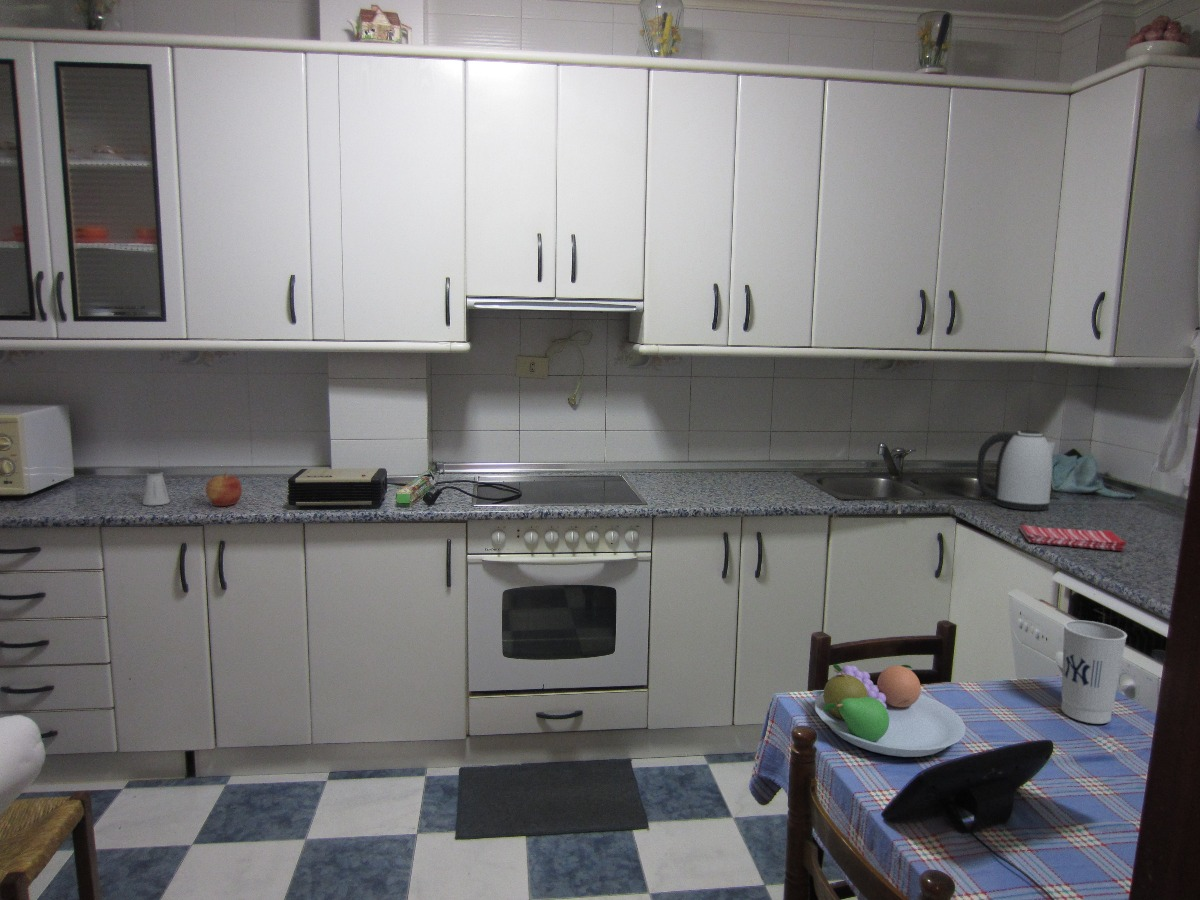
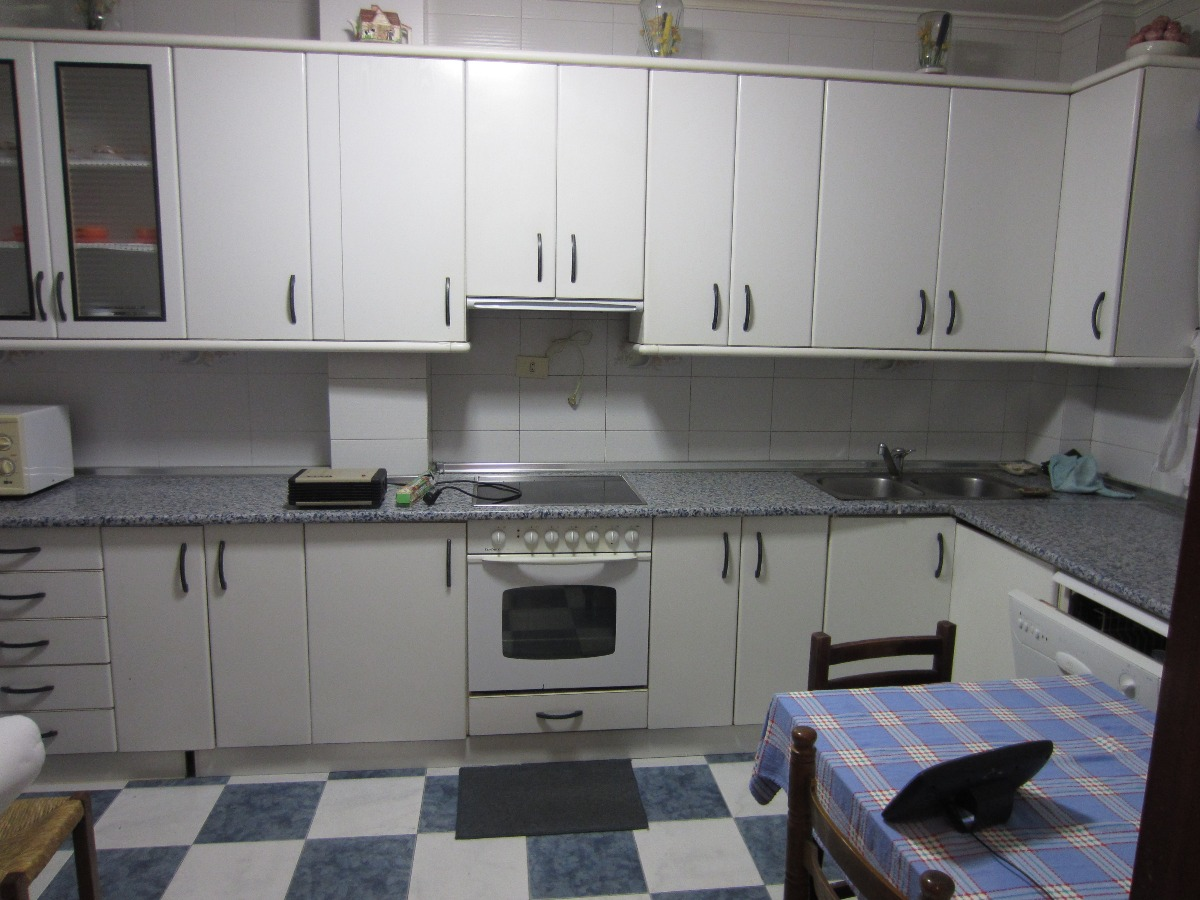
- cup (1090, 672)
- apple (223, 488)
- fruit bowl (883, 701)
- kettle (1014, 467)
- dish towel (1071, 535)
- saltshaker (155, 486)
